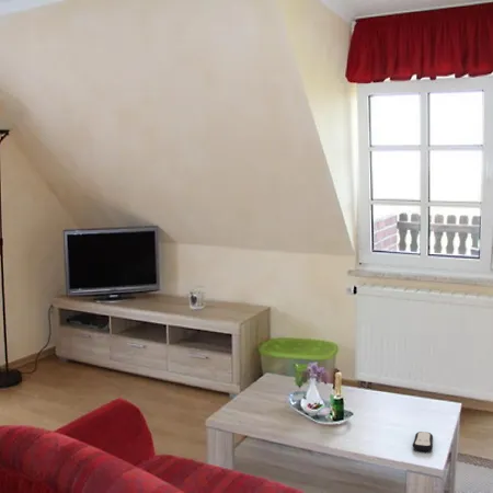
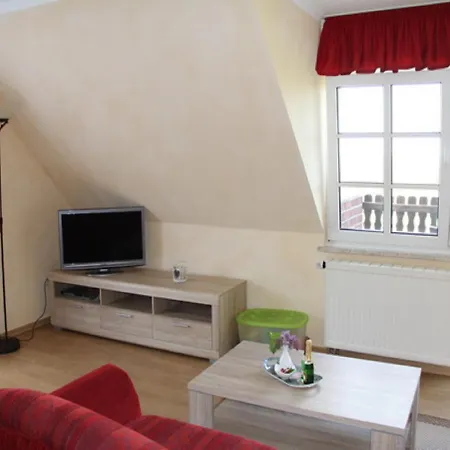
- remote control (423, 440)
